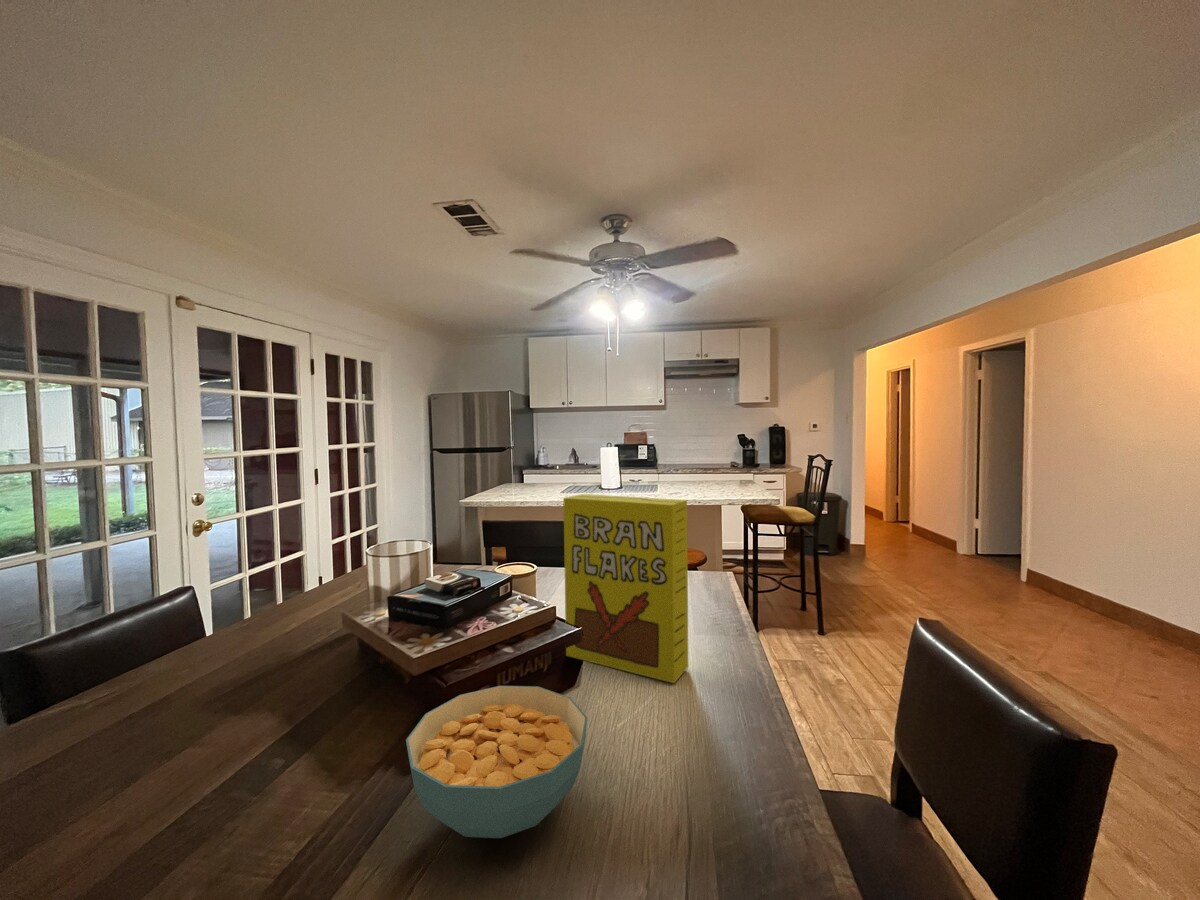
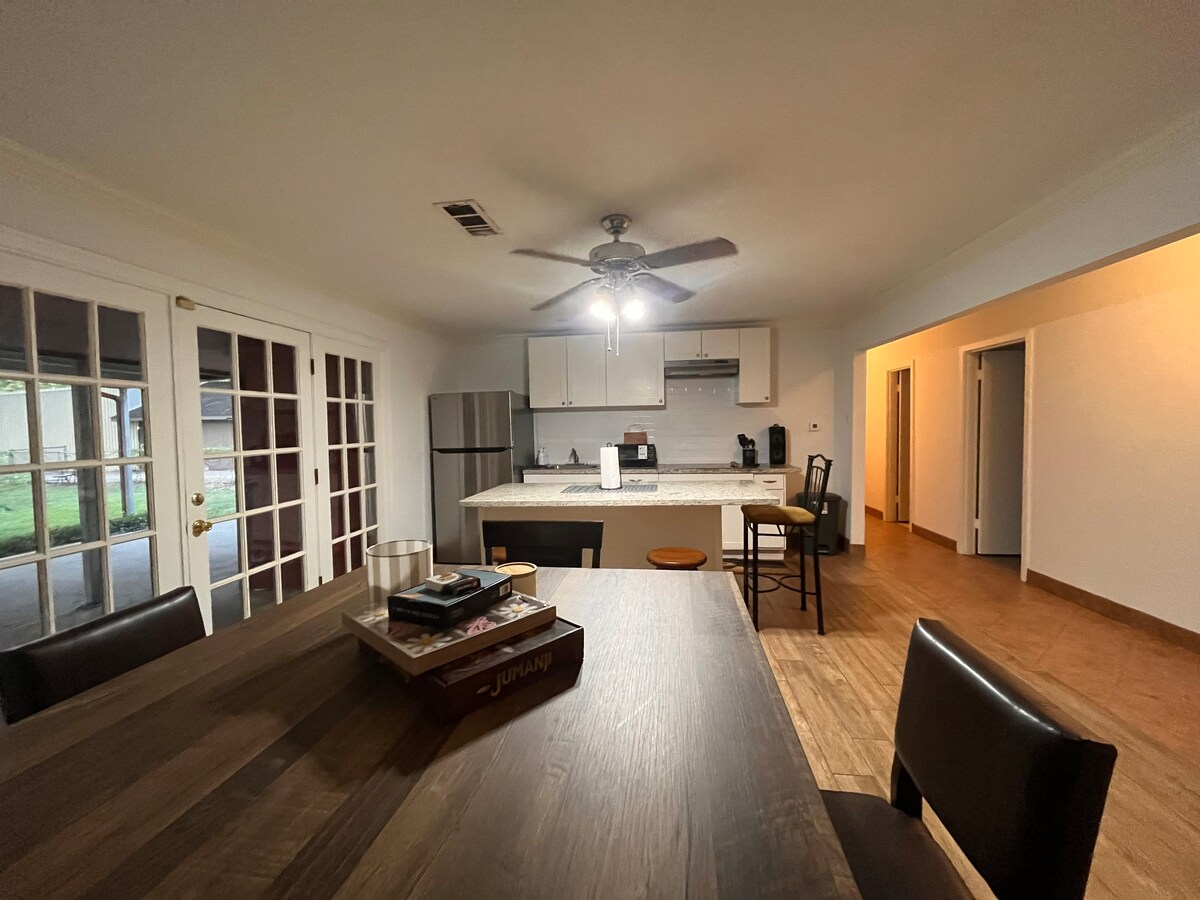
- cereal box (624, 580)
- cereal bowl (500, 770)
